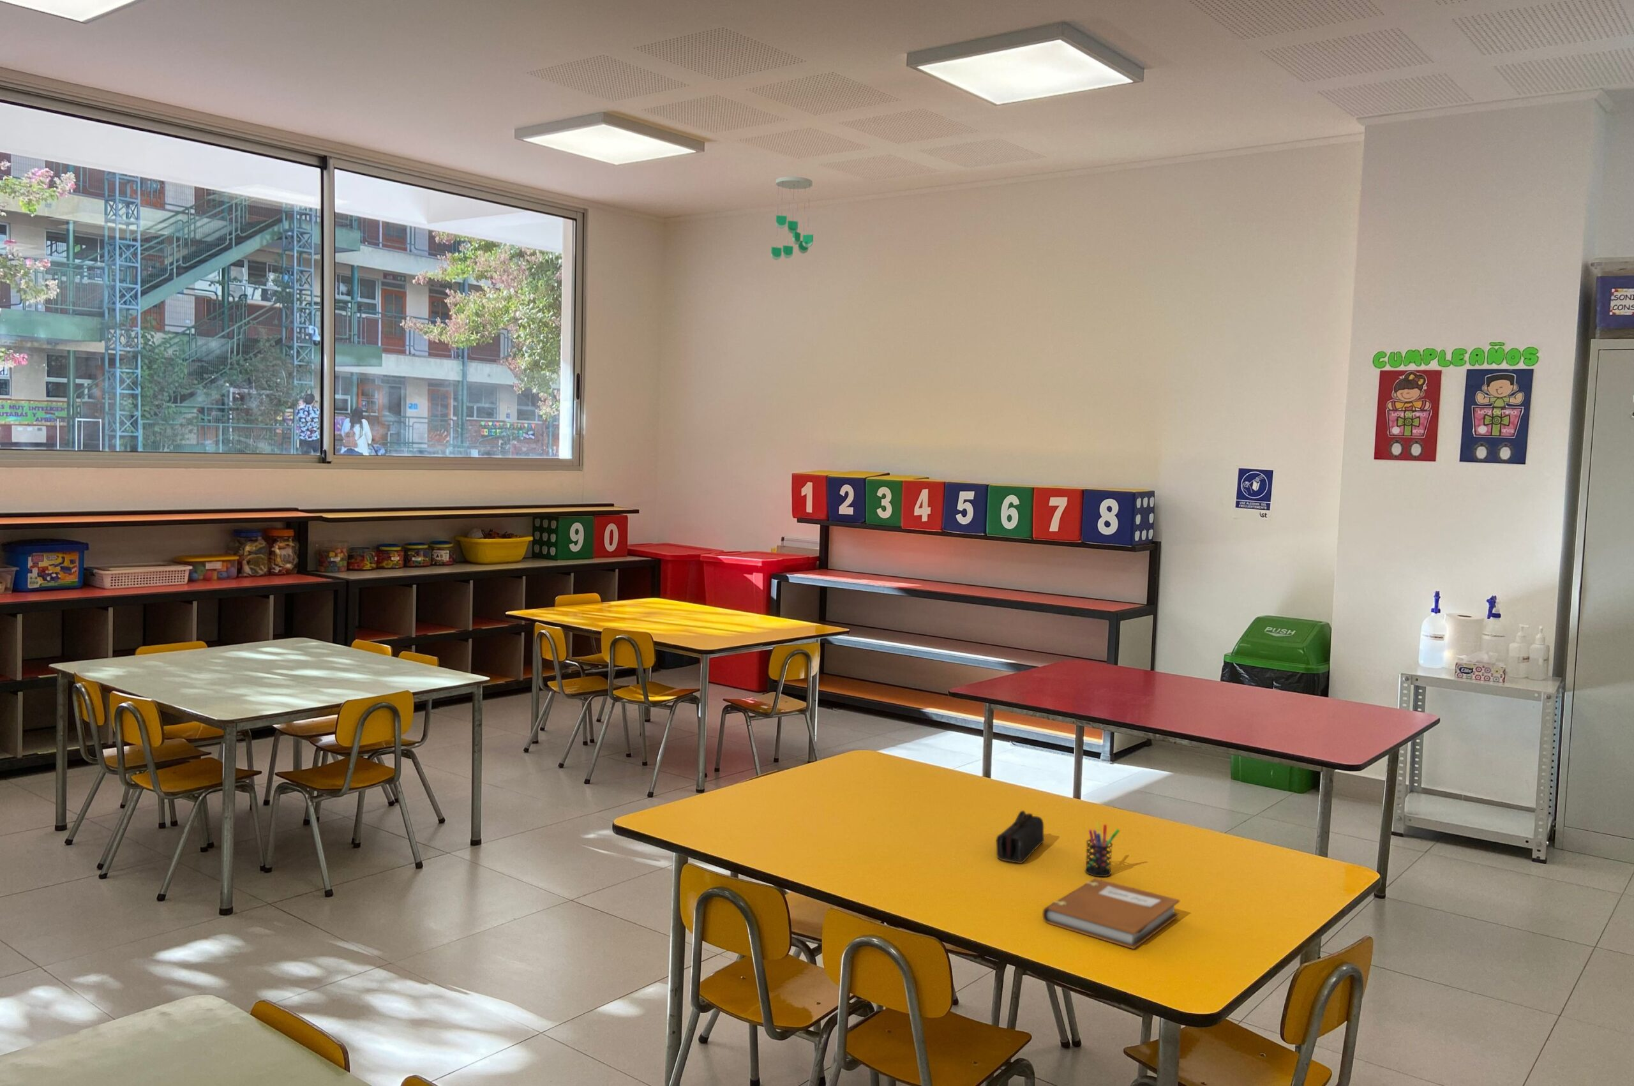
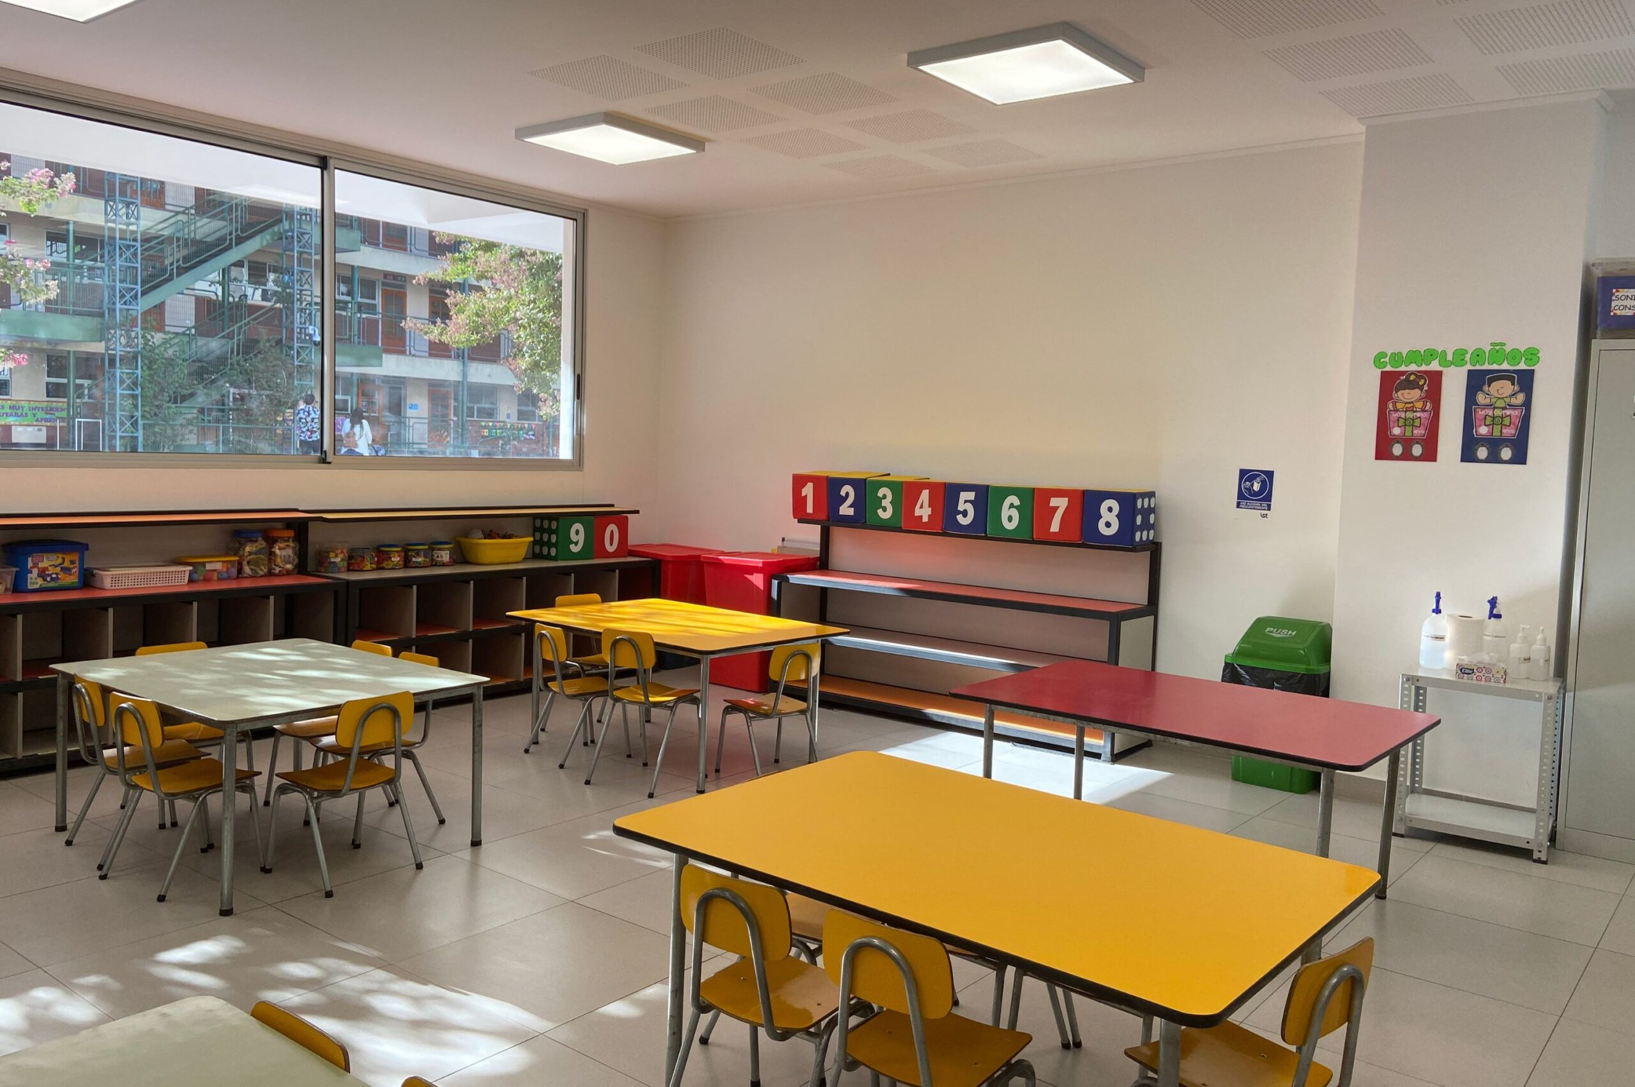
- pen holder (1102, 847)
- ceiling mobile (793, 221)
- notebook (1113, 909)
- pencil case (1021, 830)
